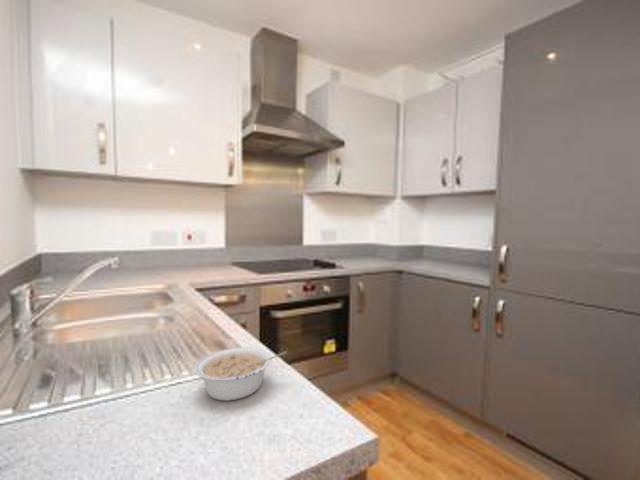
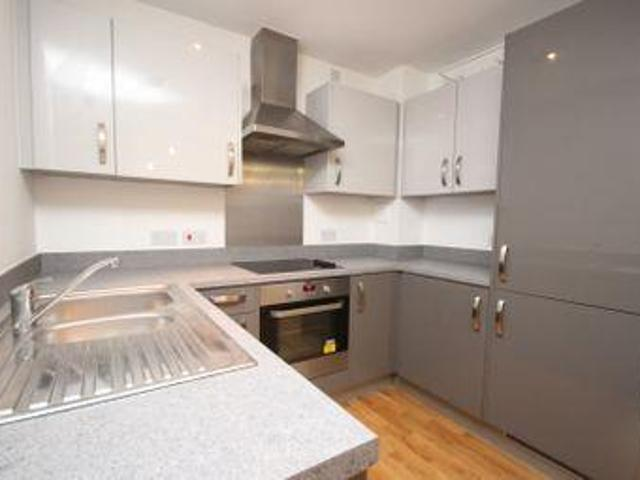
- legume (237, 370)
